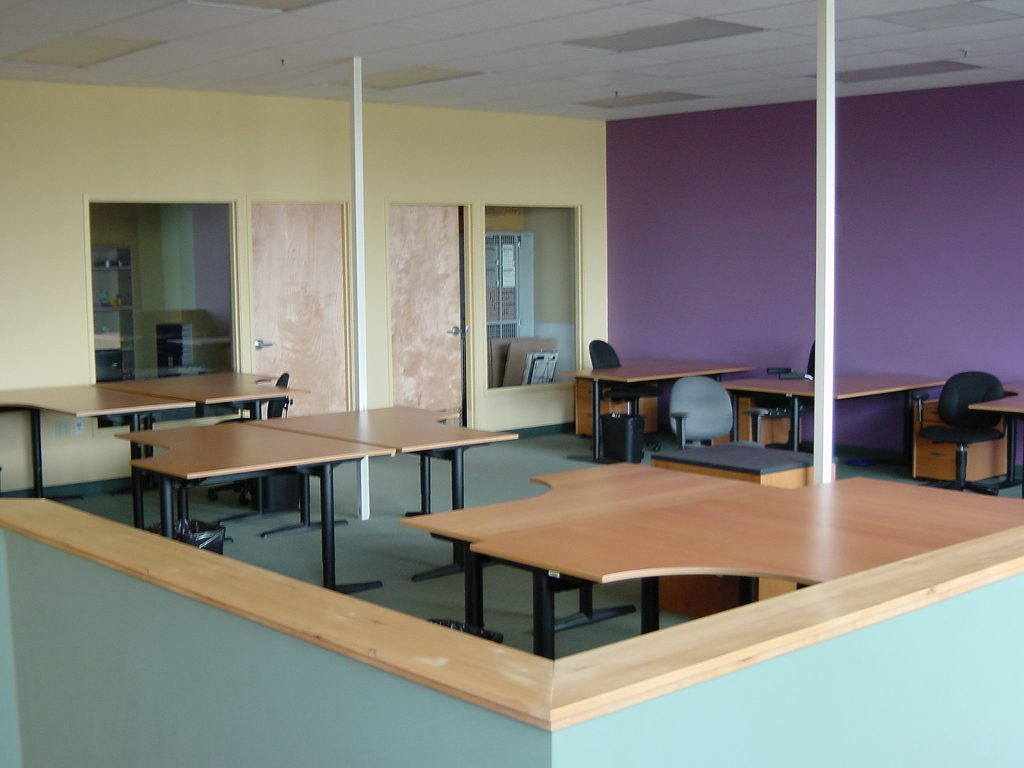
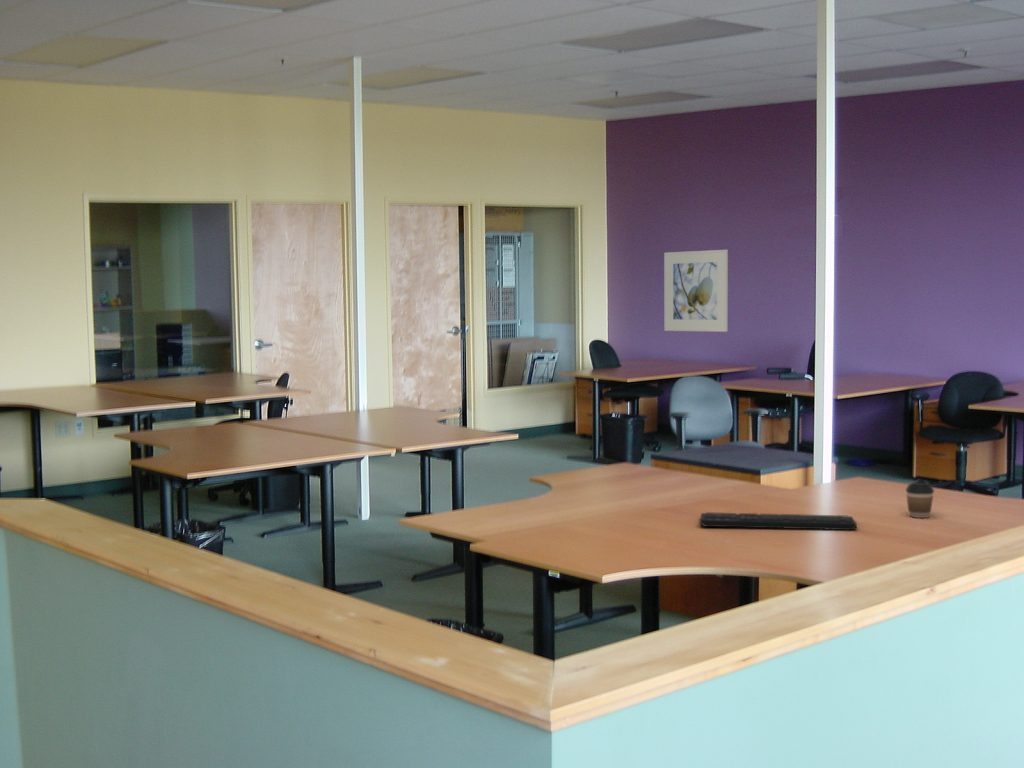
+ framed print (695, 291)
+ coffee cup (919, 498)
+ keyboard (776, 519)
